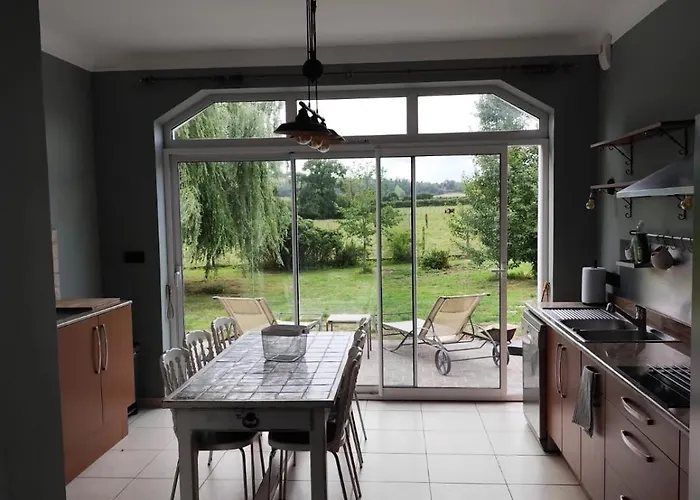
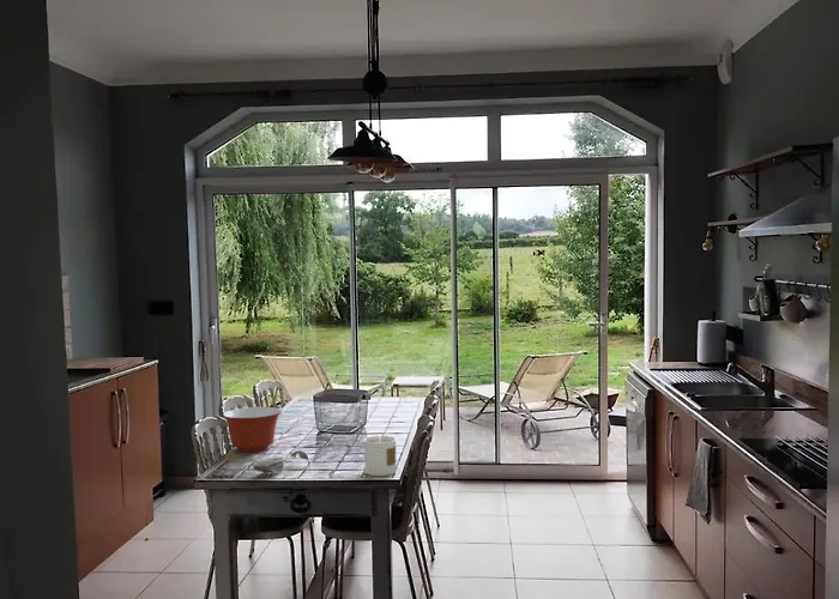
+ mixing bowl (253, 430)
+ candle (380, 452)
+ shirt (282, 461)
